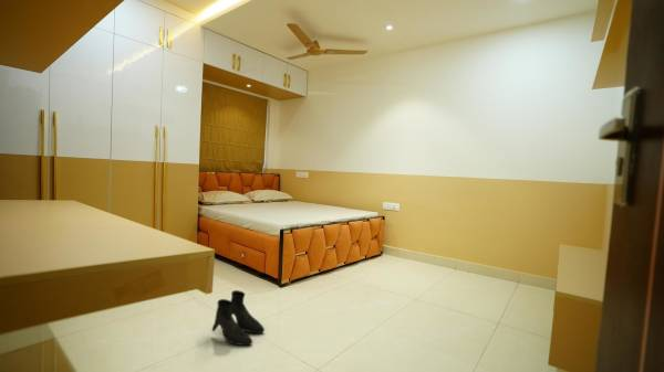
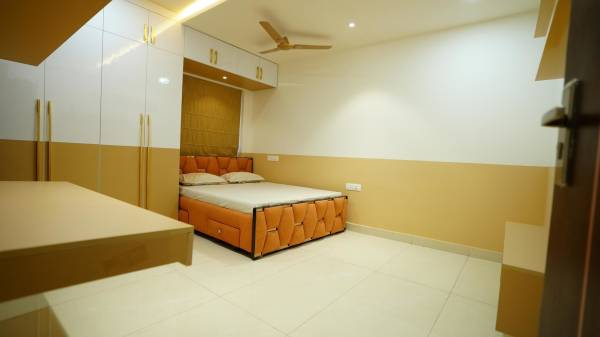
- boots (239, 315)
